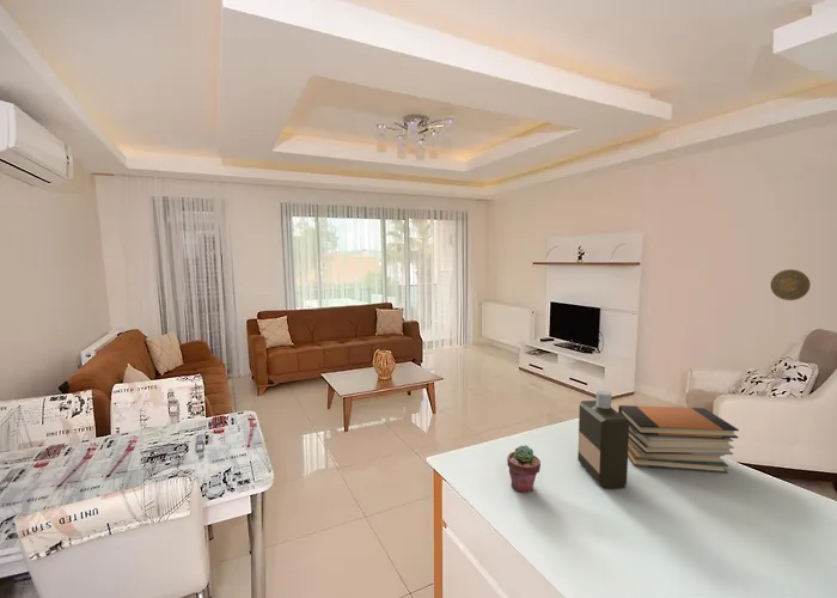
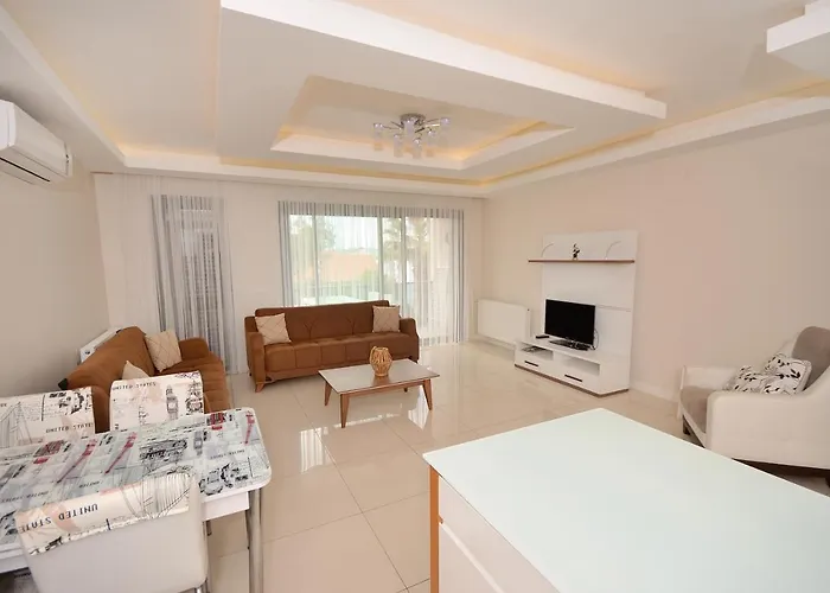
- decorative plate (788, 285)
- potted succulent (523, 466)
- bottle (601, 433)
- book stack (672, 437)
